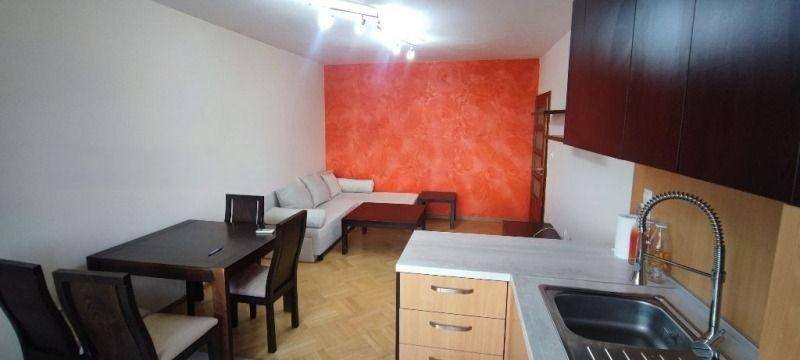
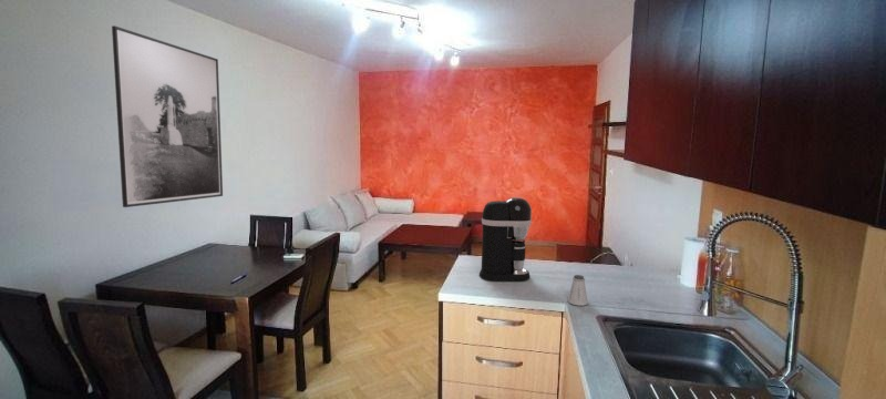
+ coffee maker (505, 237)
+ saltshaker (578, 288)
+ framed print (175, 124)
